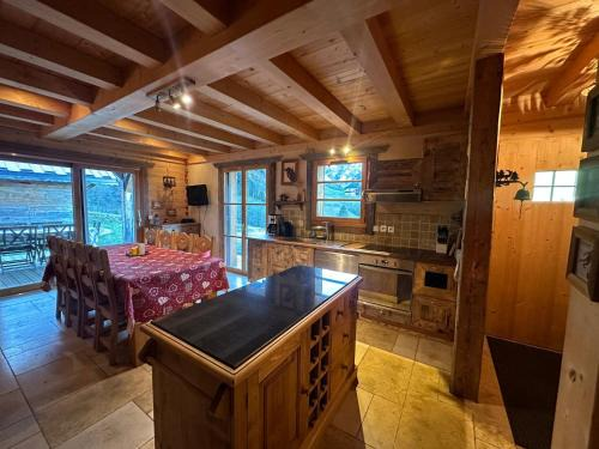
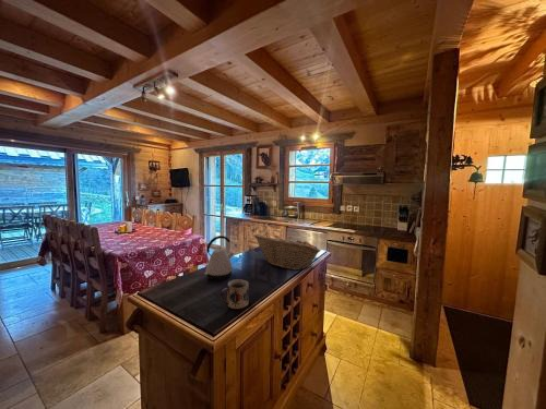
+ mug (236, 293)
+ fruit basket (285, 248)
+ kettle (219, 255)
